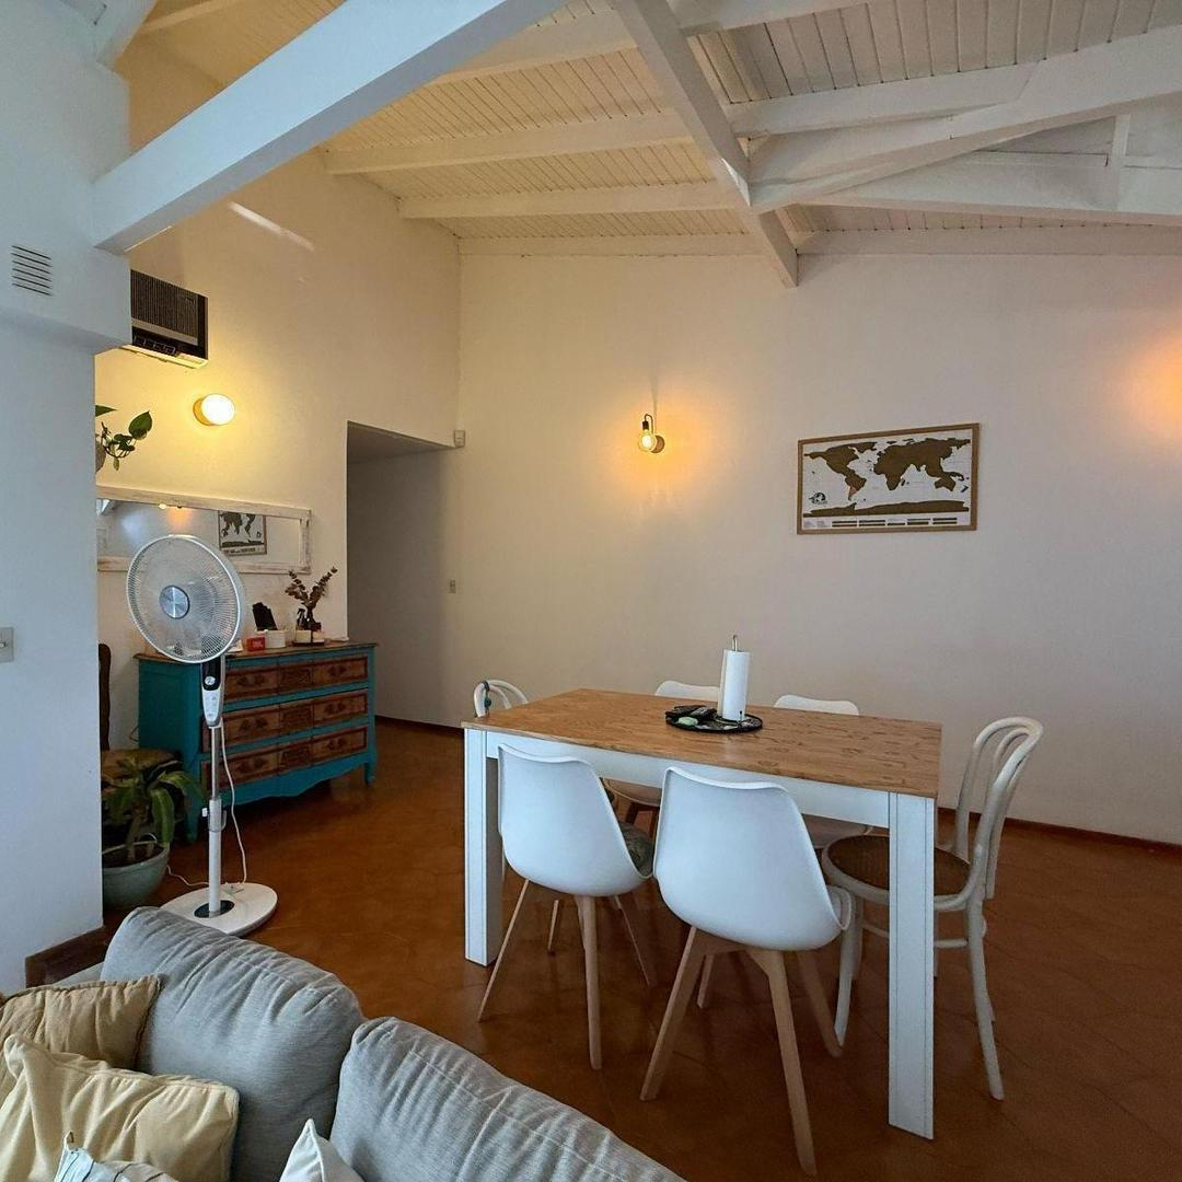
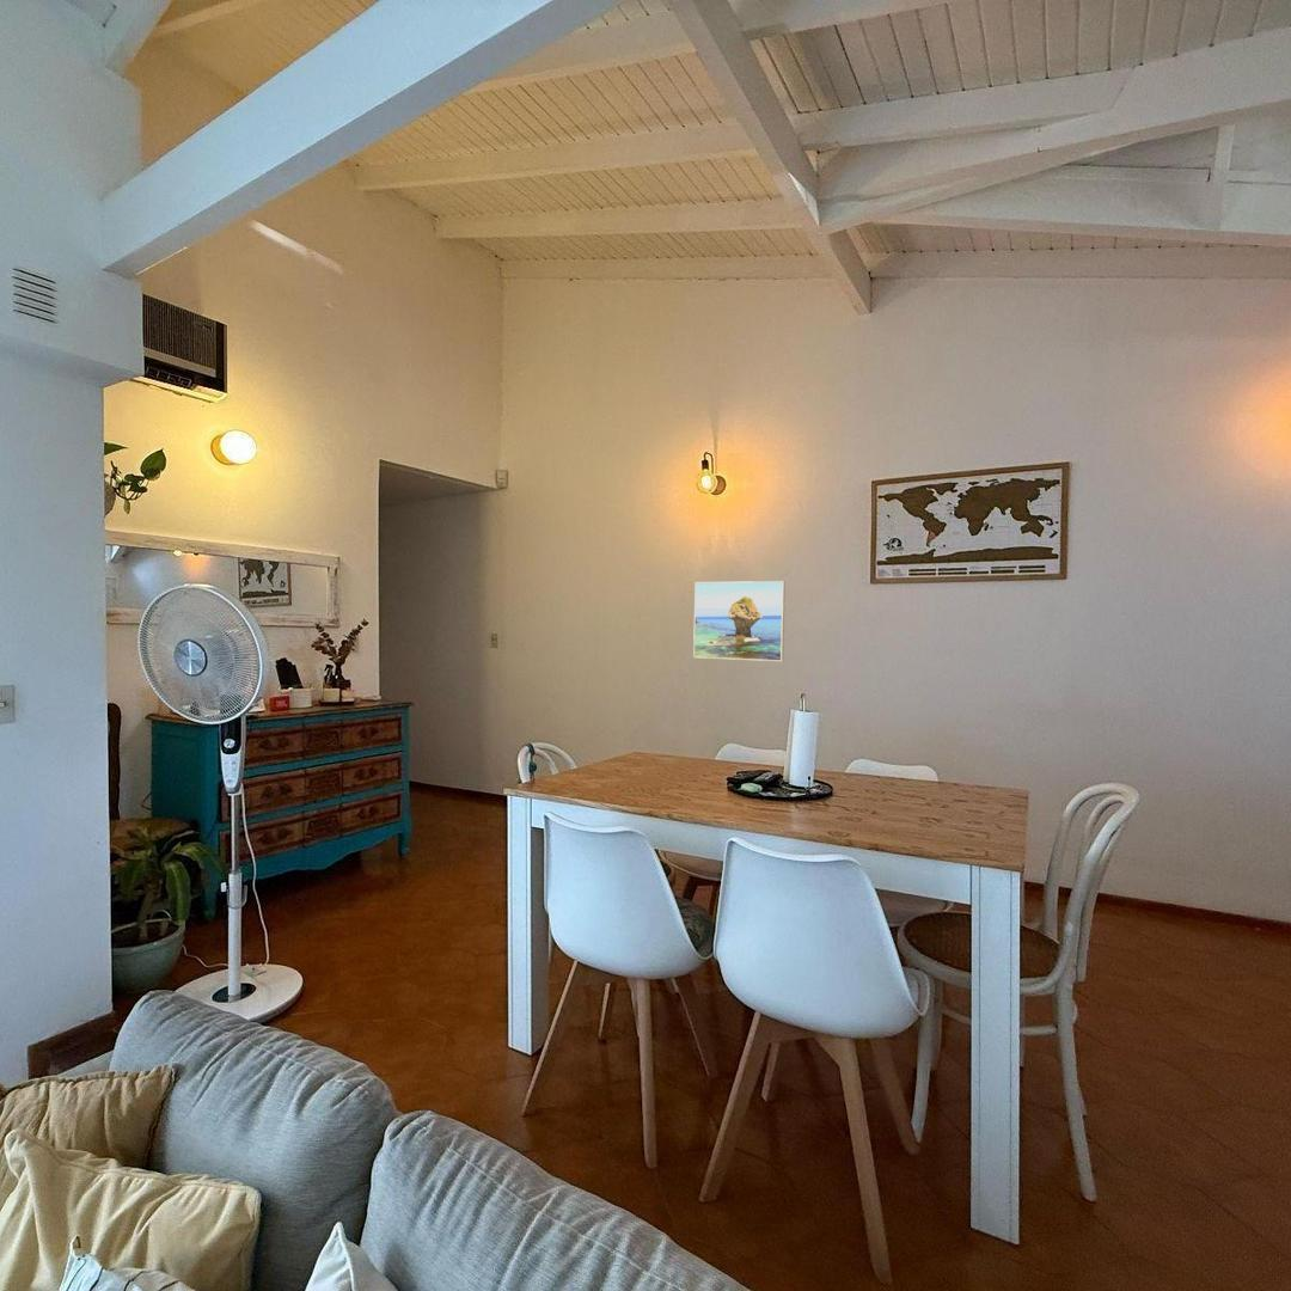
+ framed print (738, 620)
